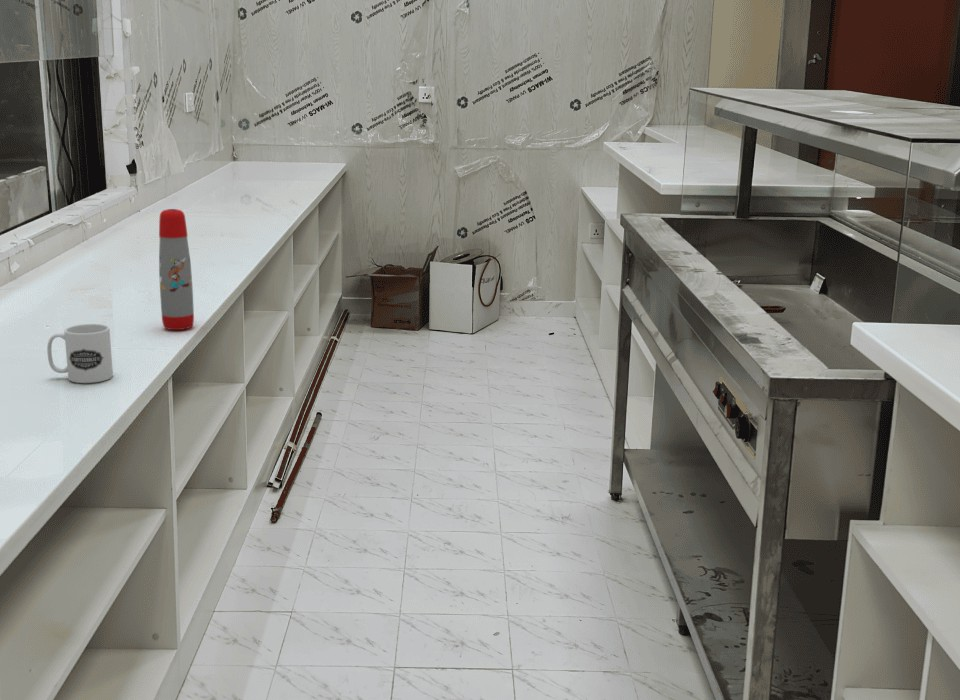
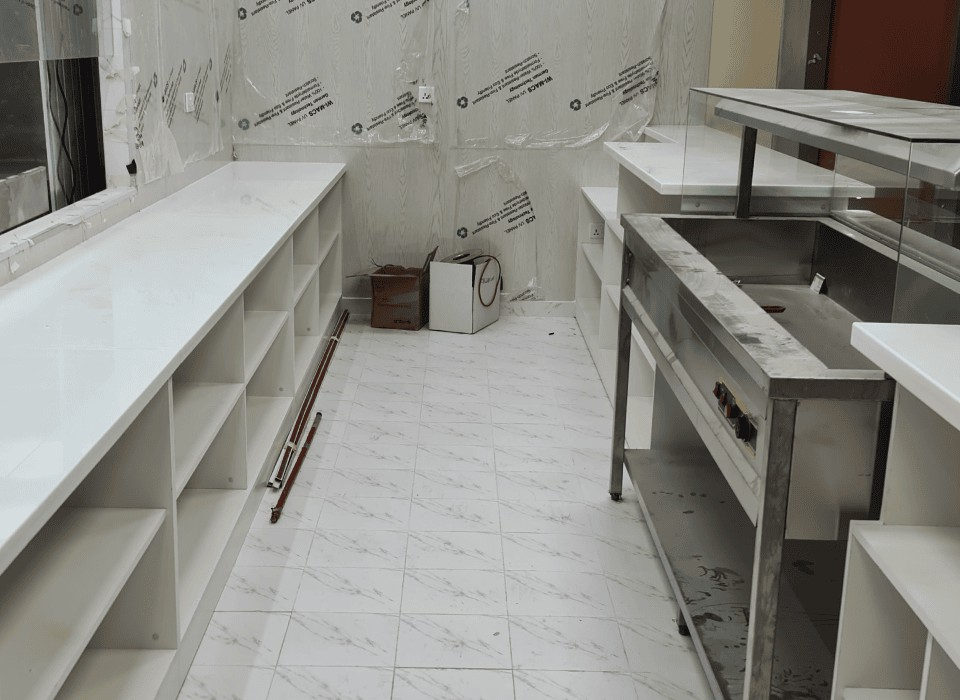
- water bottle (175, 269)
- mug (79, 353)
